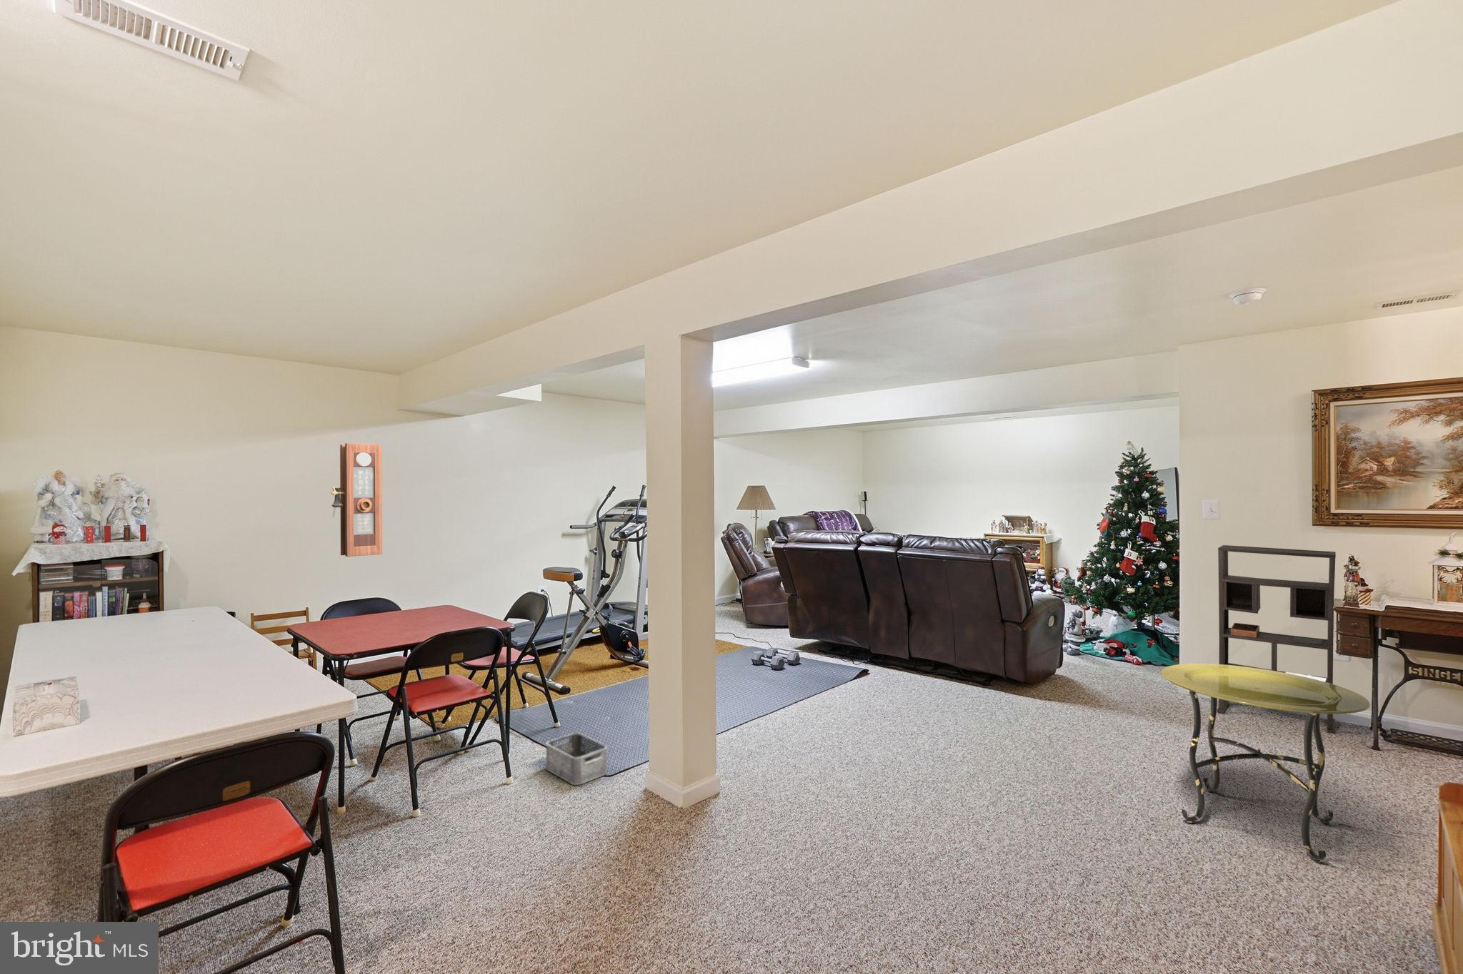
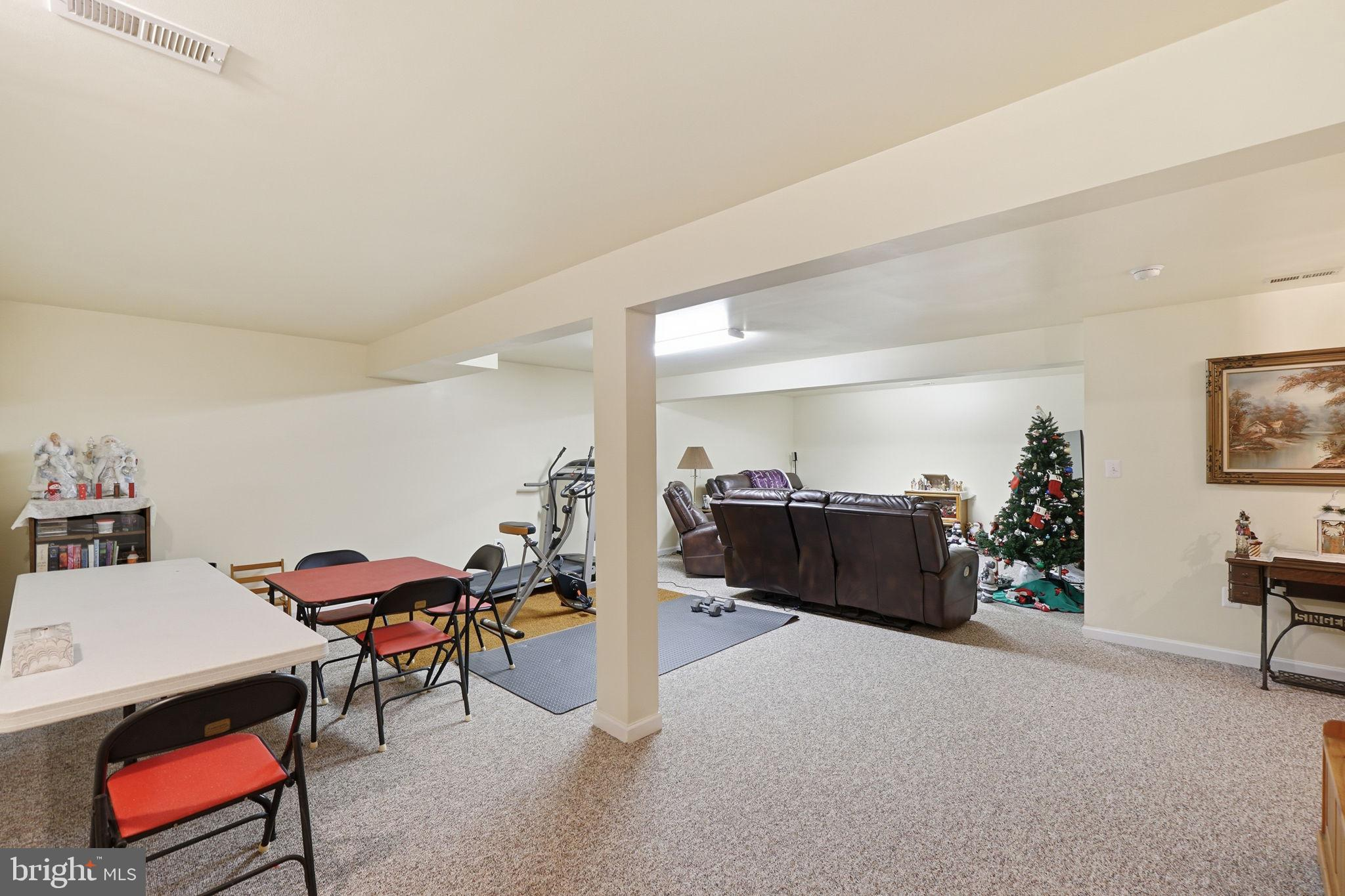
- pendulum clock (356, 499)
- bookshelf (1275, 634)
- storage bin (575, 758)
- side table (1257, 753)
